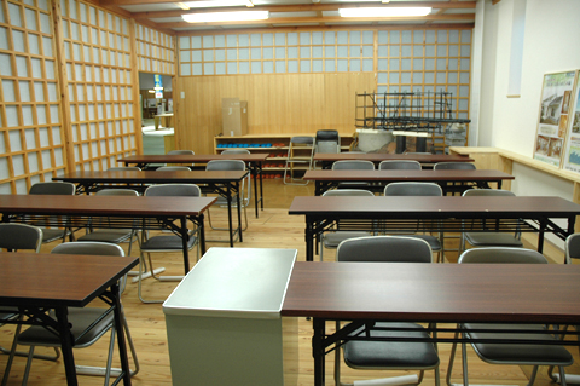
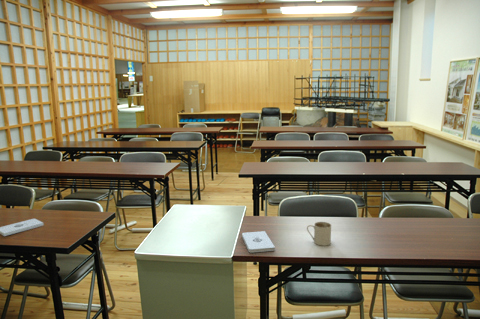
+ notepad (20, 226)
+ mug (318, 233)
+ notepad (257, 241)
